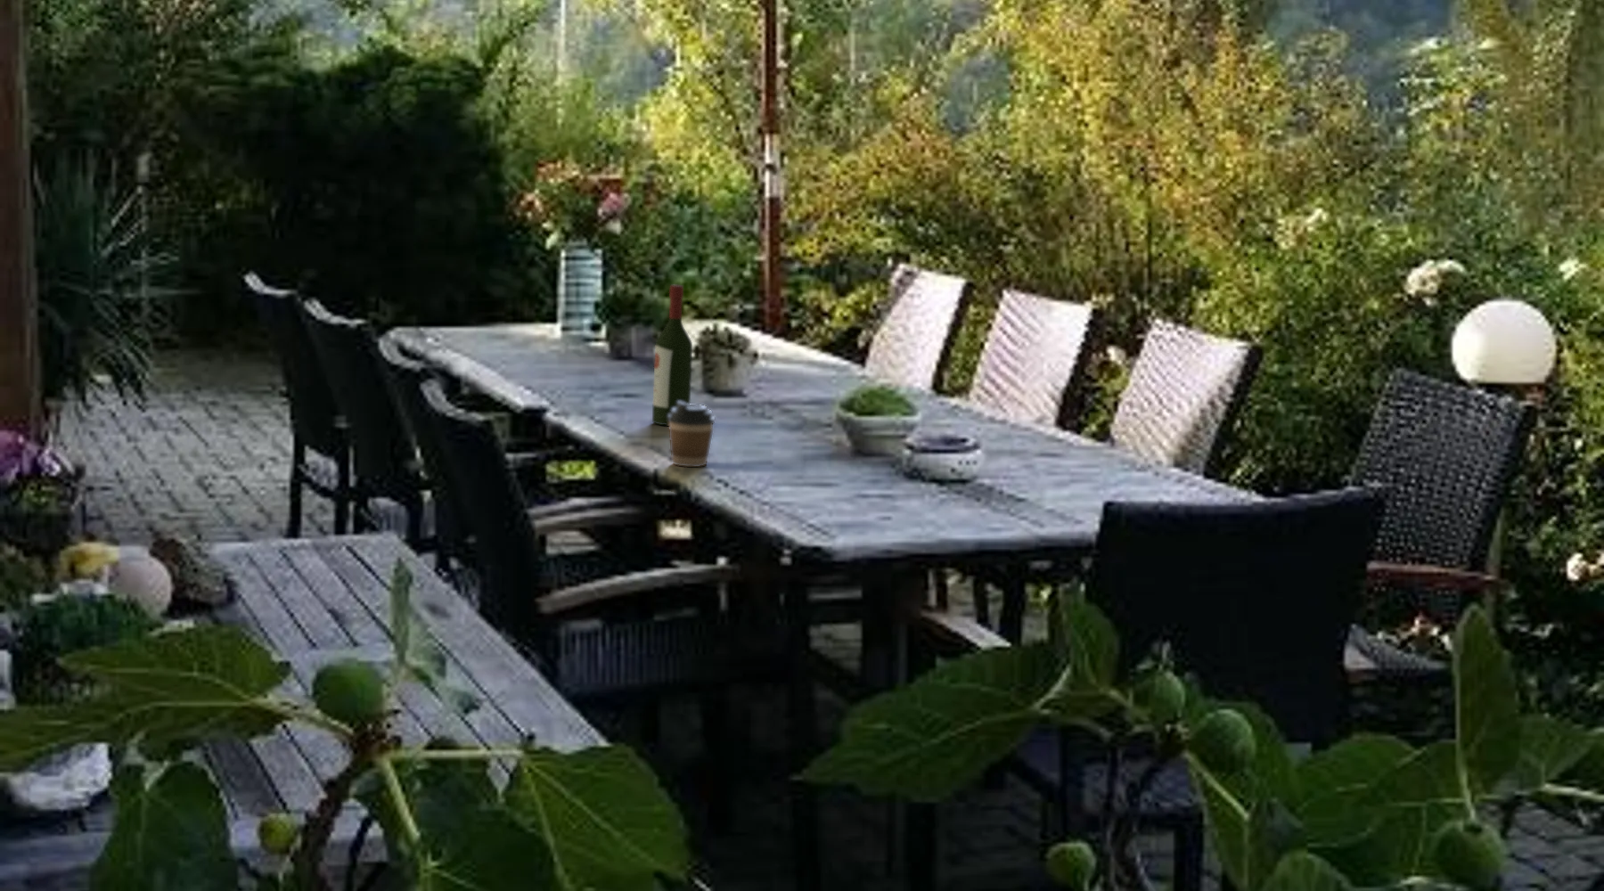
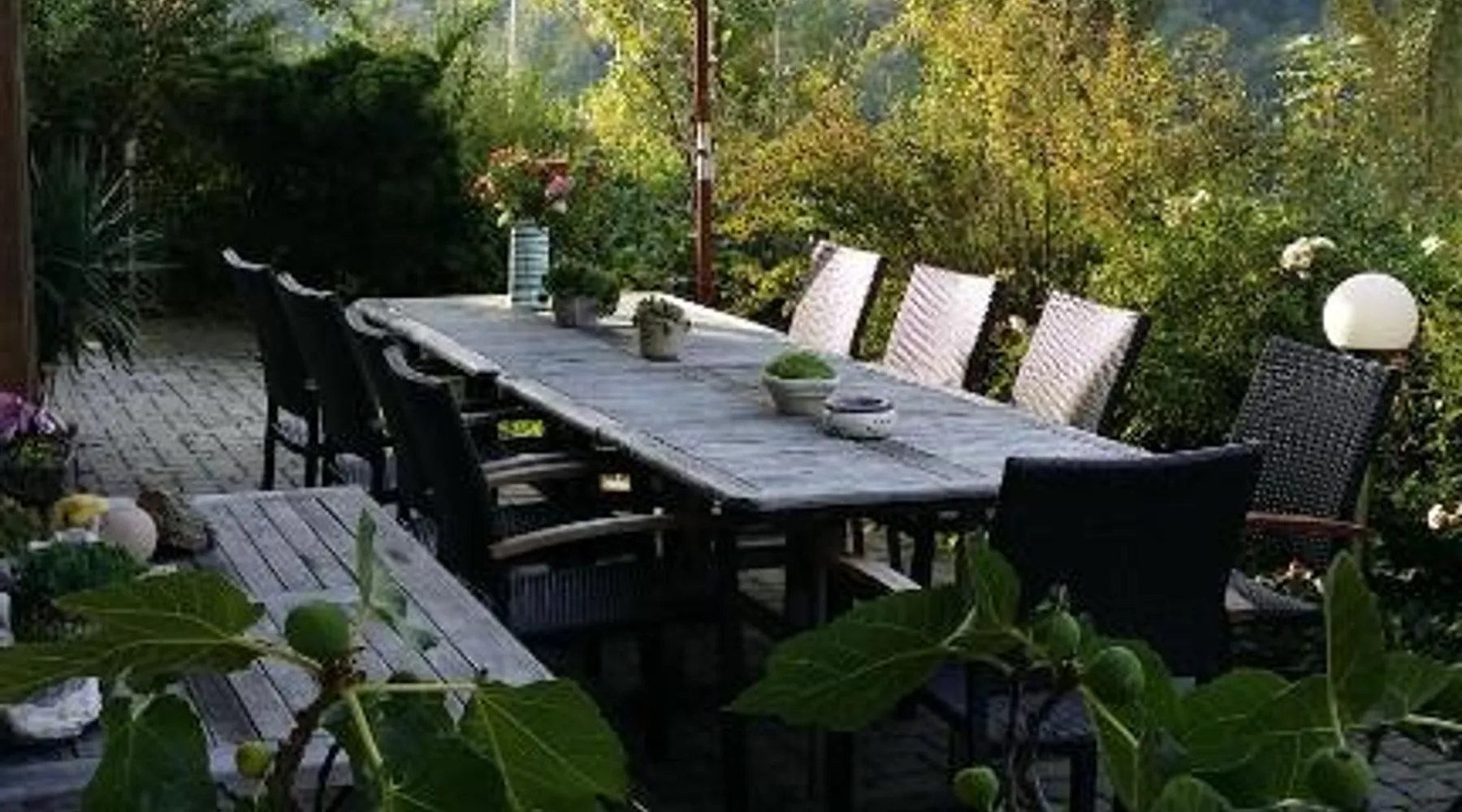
- coffee cup (690, 433)
- wine bottle (673, 353)
